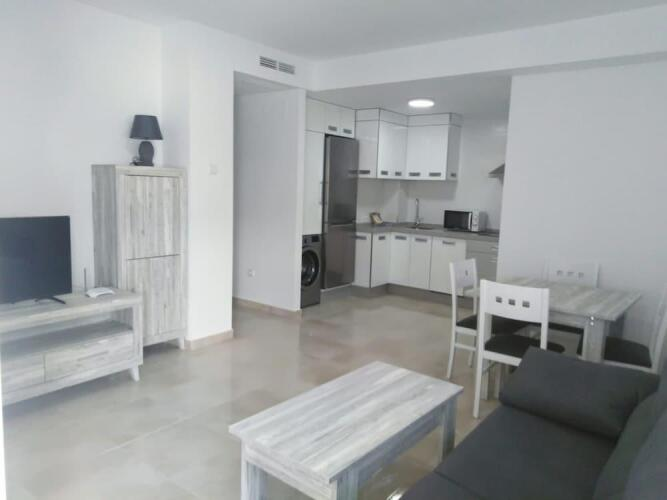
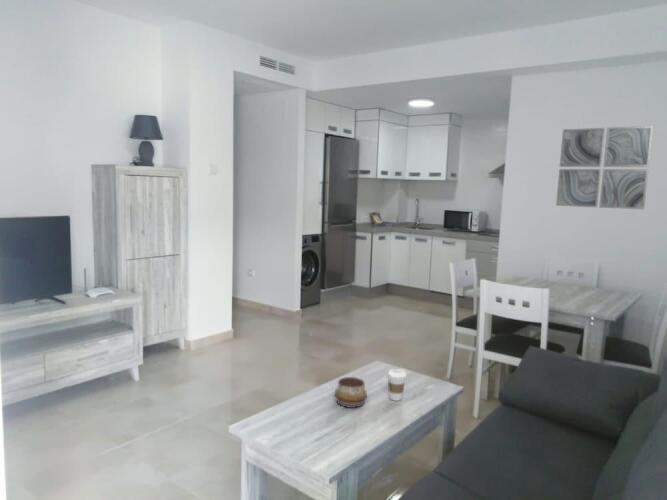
+ decorative bowl (350, 392)
+ coffee cup (396, 385)
+ wall art (603, 169)
